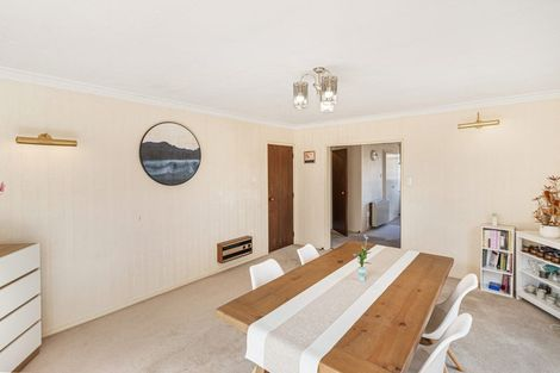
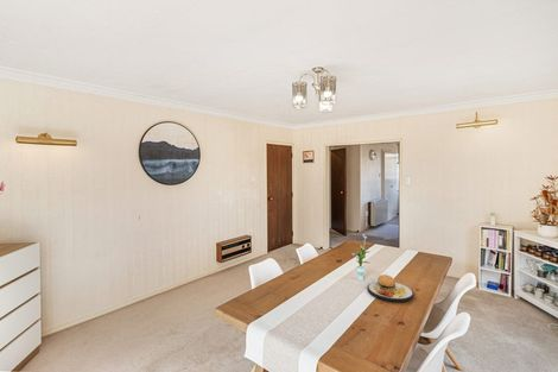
+ plate (389, 282)
